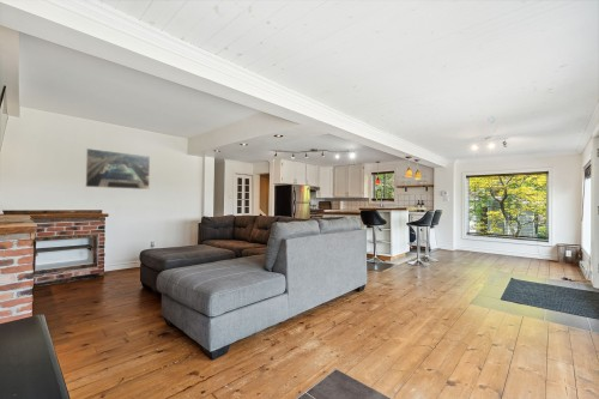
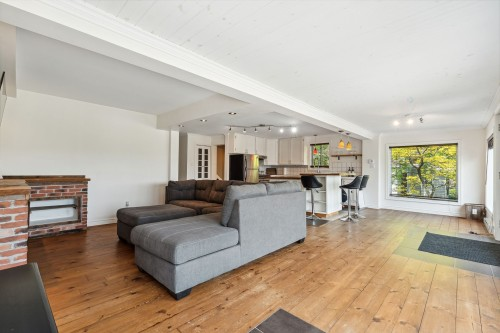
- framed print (120, 170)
